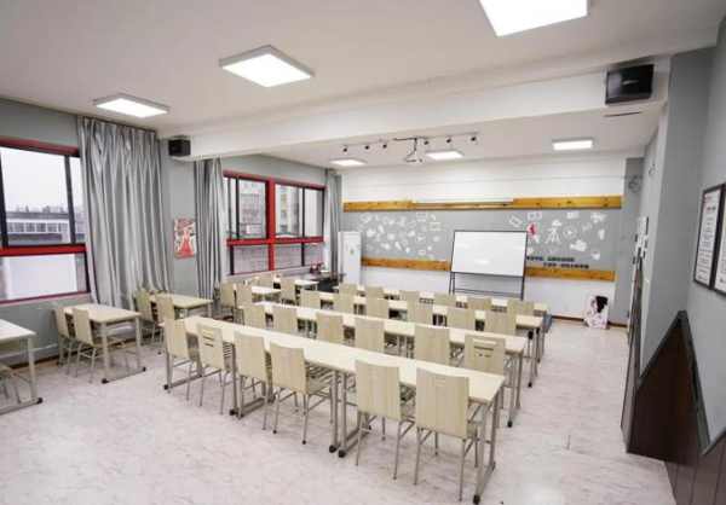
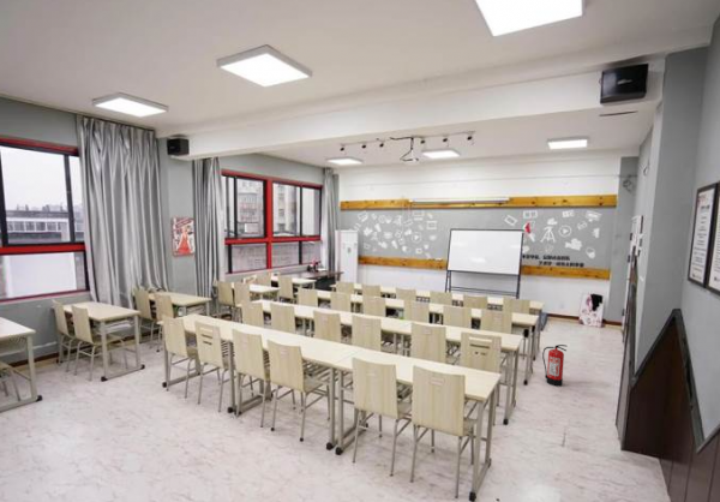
+ fire extinguisher (553, 363)
